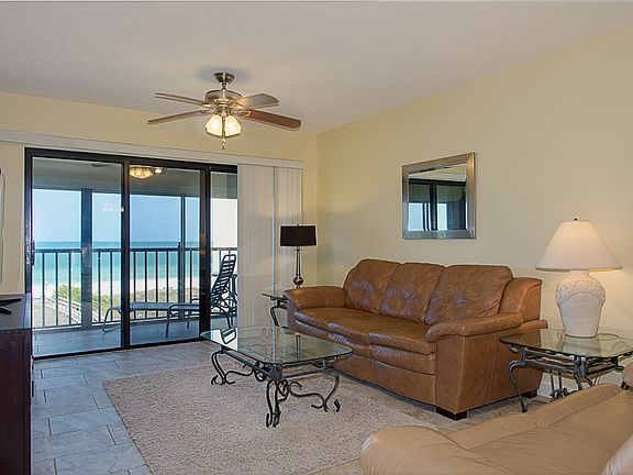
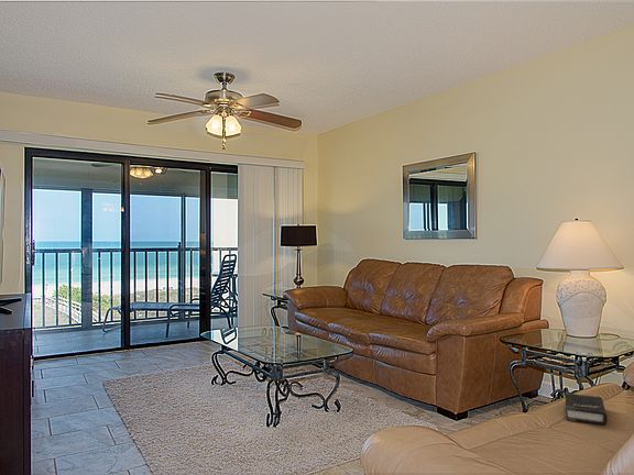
+ hardback book (584, 408)
